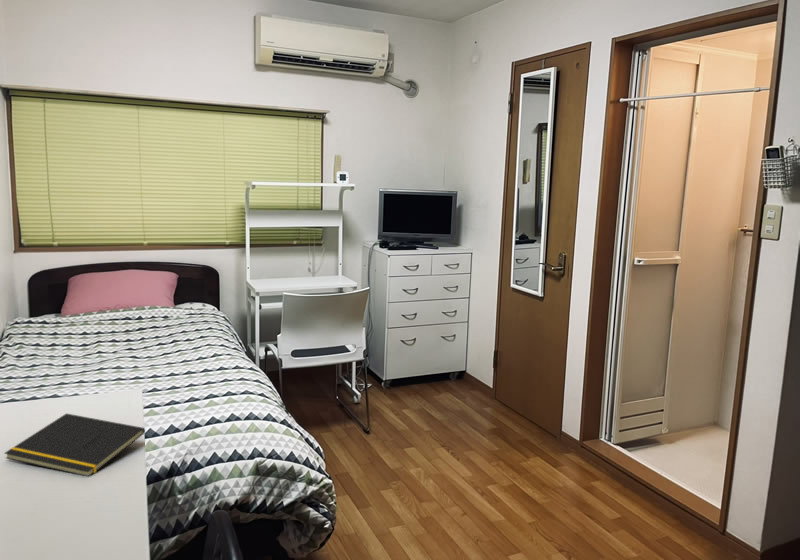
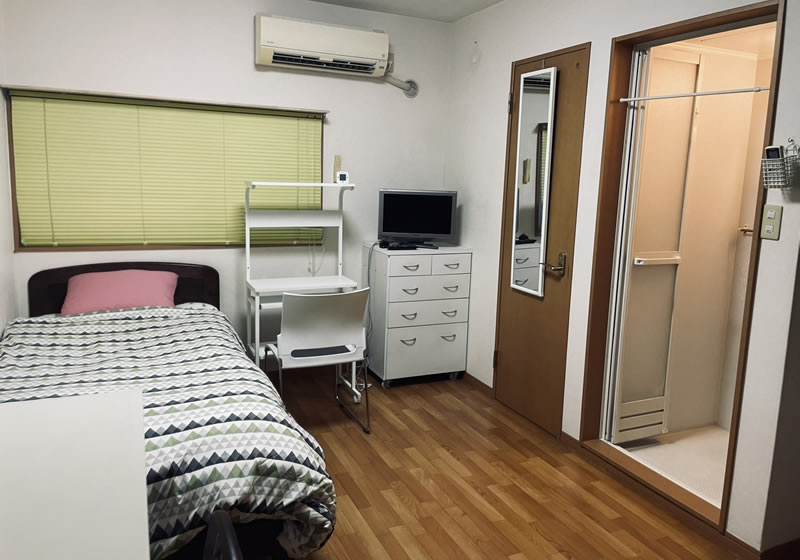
- notepad (76, 442)
